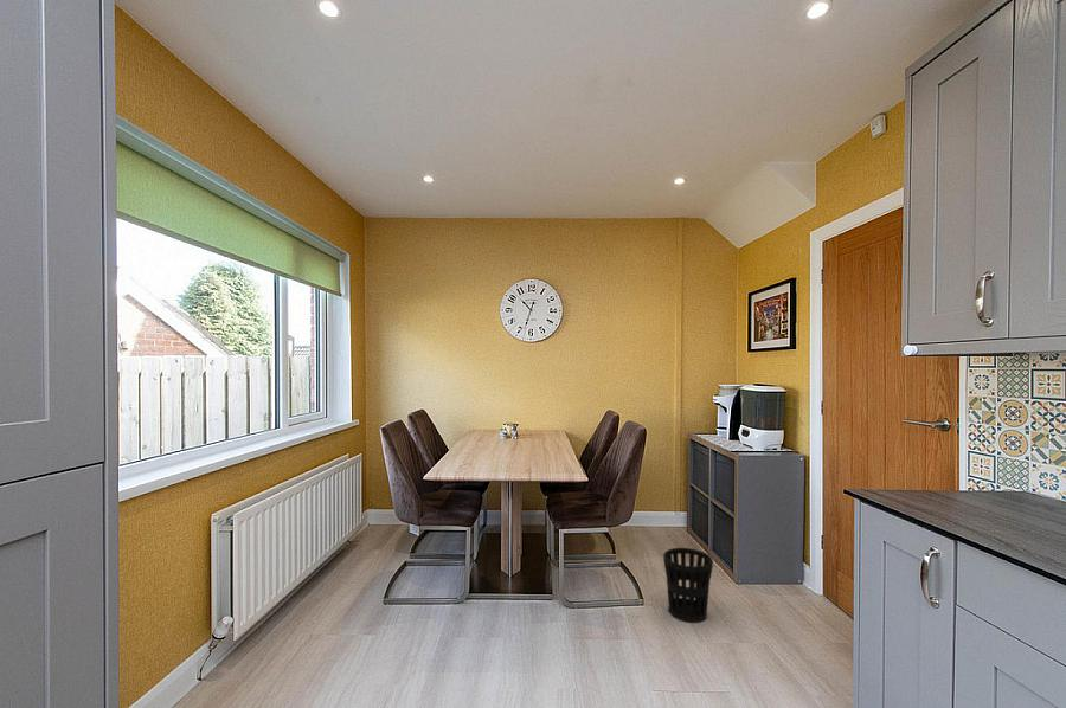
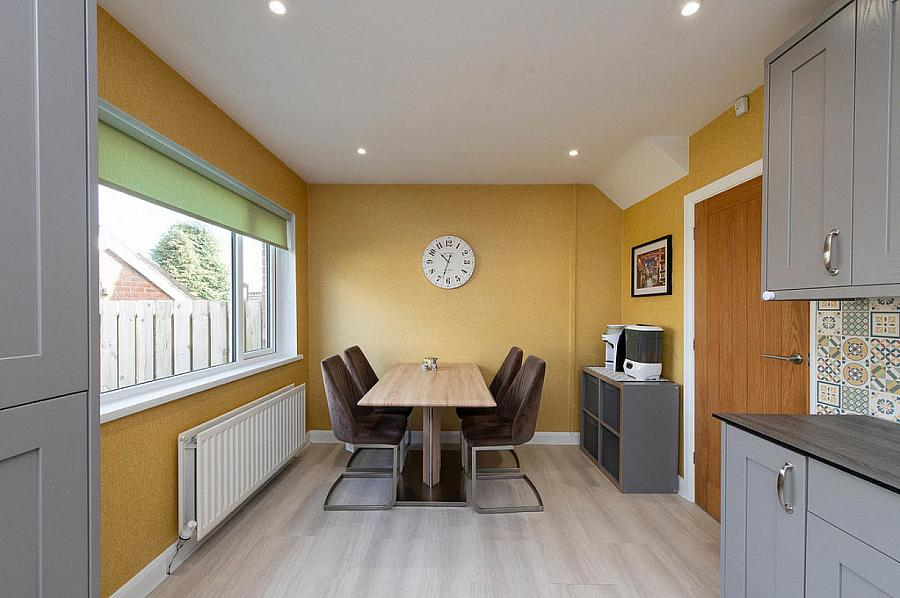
- wastebasket (689, 584)
